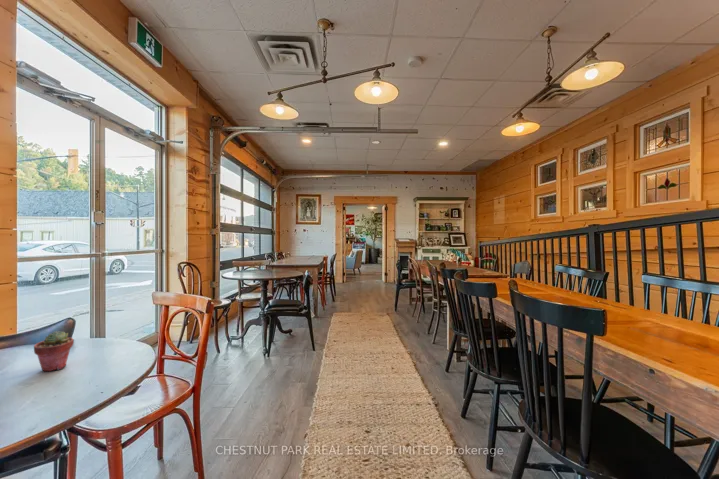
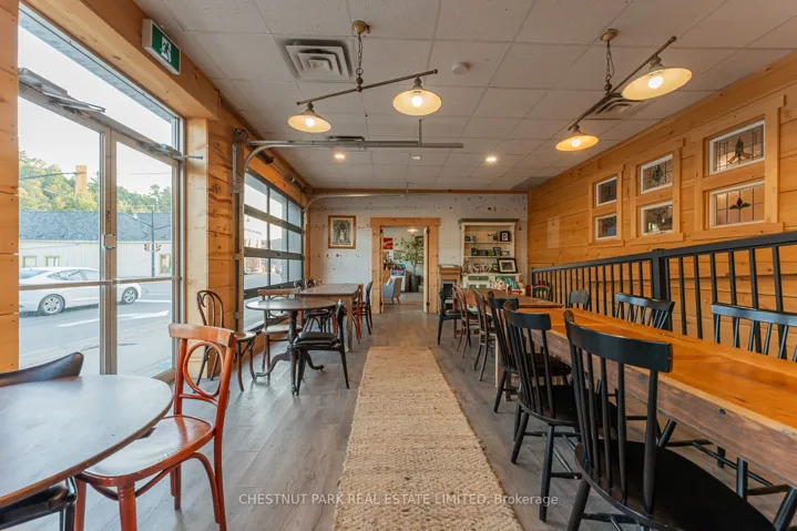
- potted succulent (54, 349)
